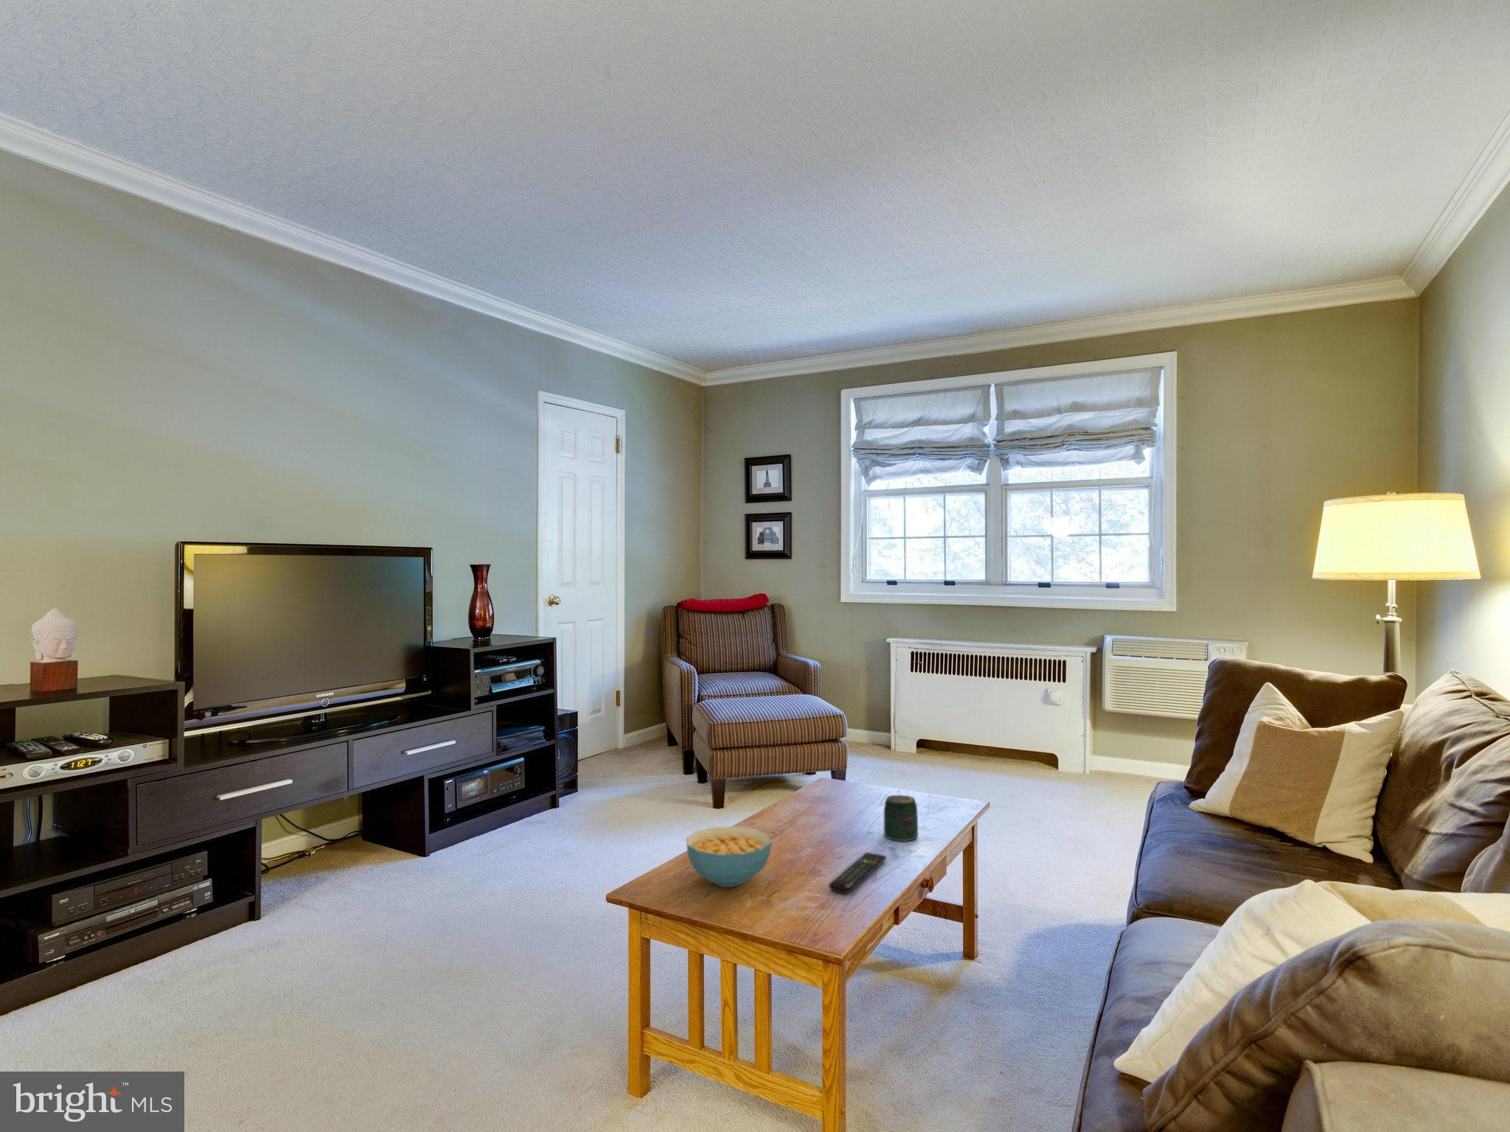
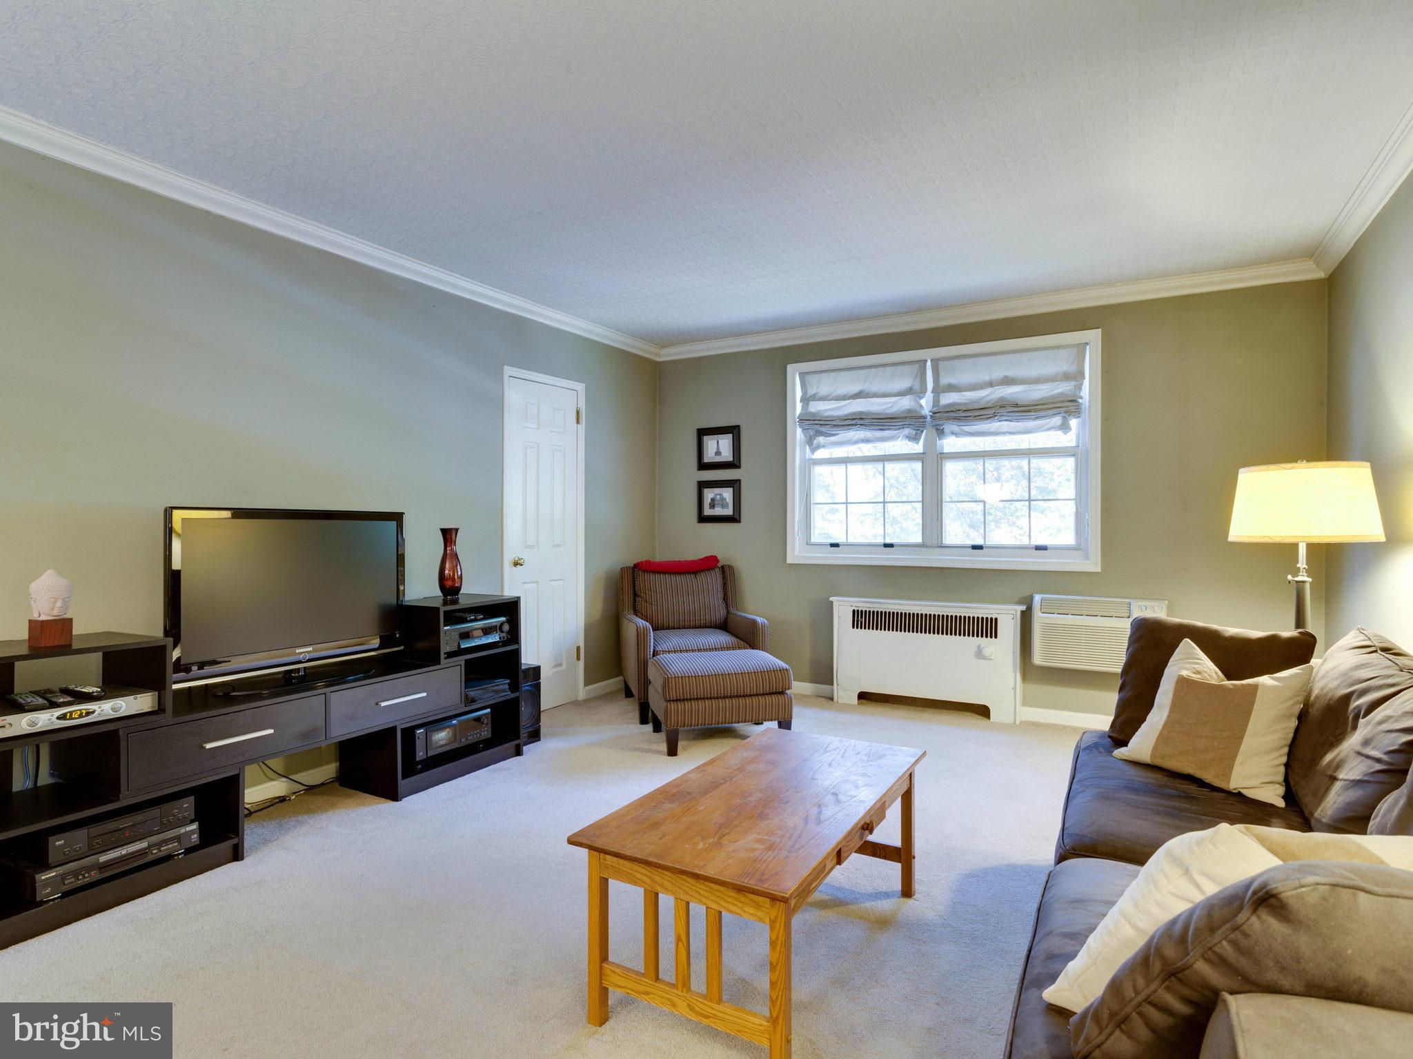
- jar (900, 817)
- remote control (858, 872)
- cereal bowl (729, 861)
